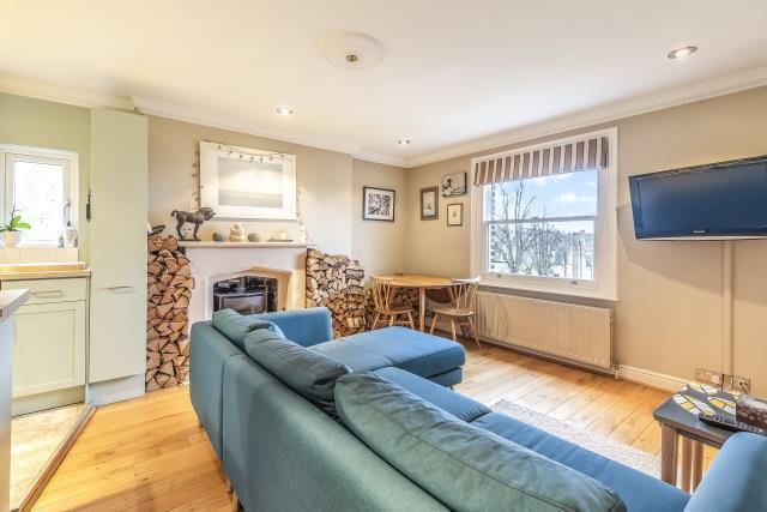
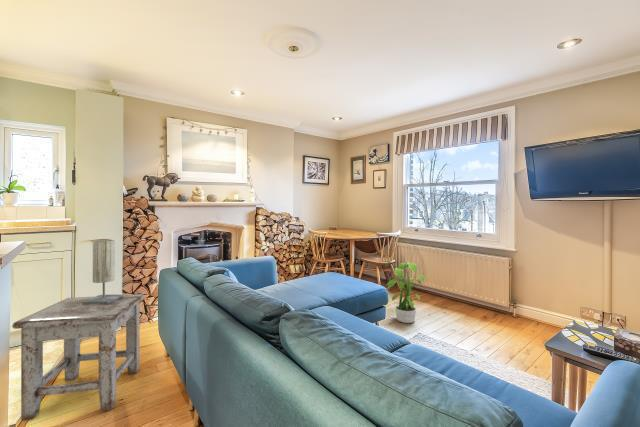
+ potted plant (404, 289)
+ stool (88, 353)
+ table lamp (103, 270)
